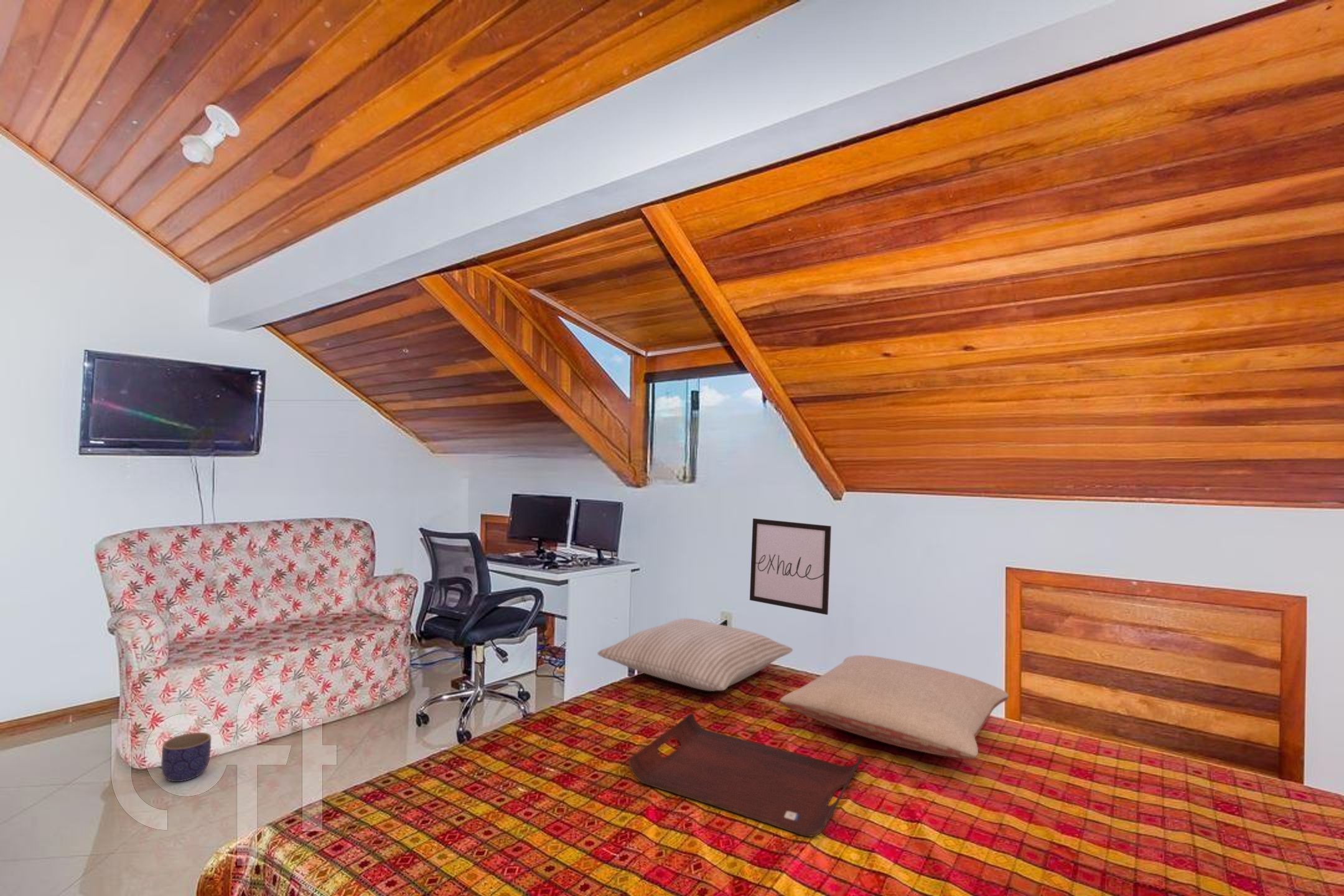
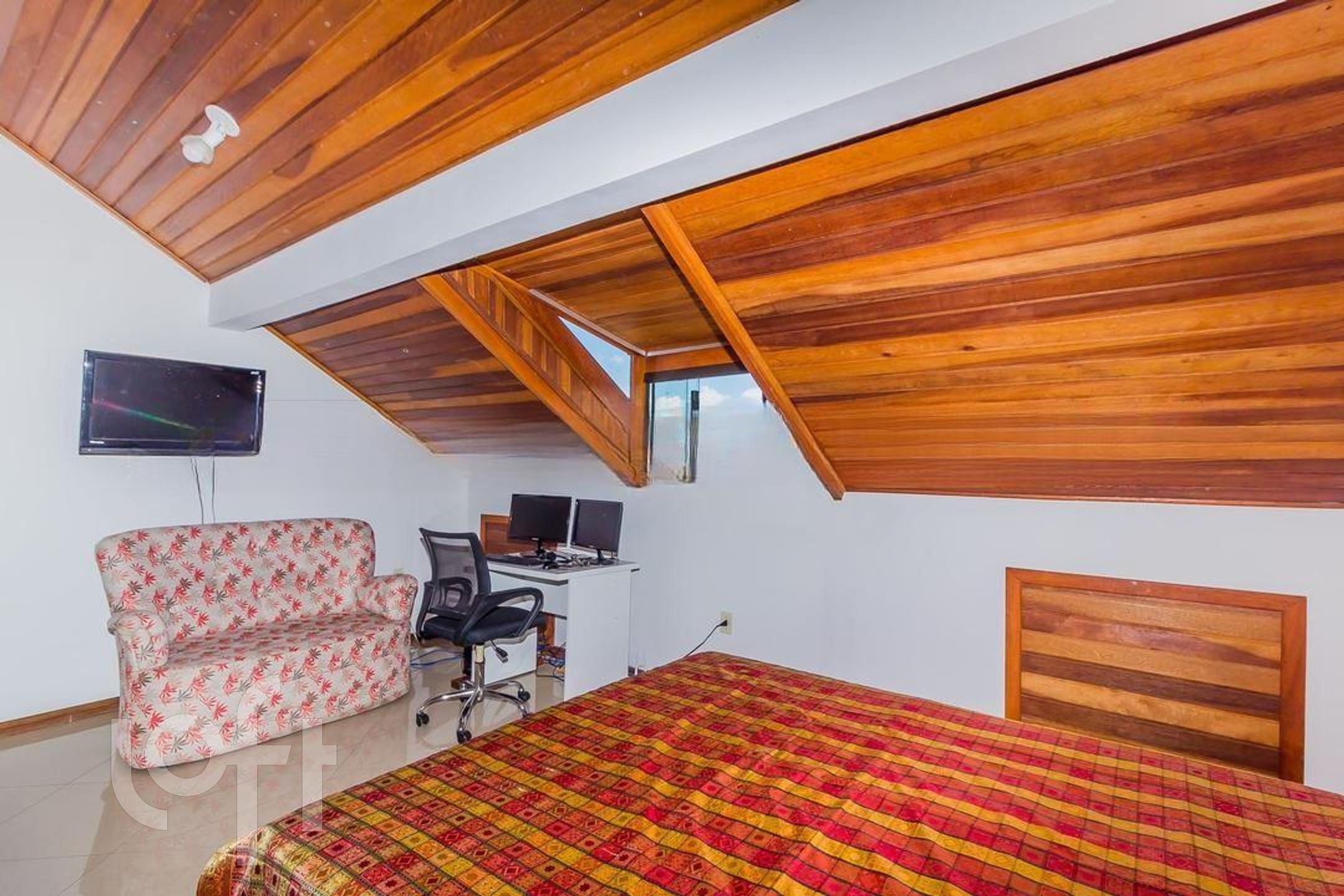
- serving tray (747, 767)
- pillow (898, 698)
- wall art (788, 564)
- planter (186, 758)
- pillow (698, 651)
